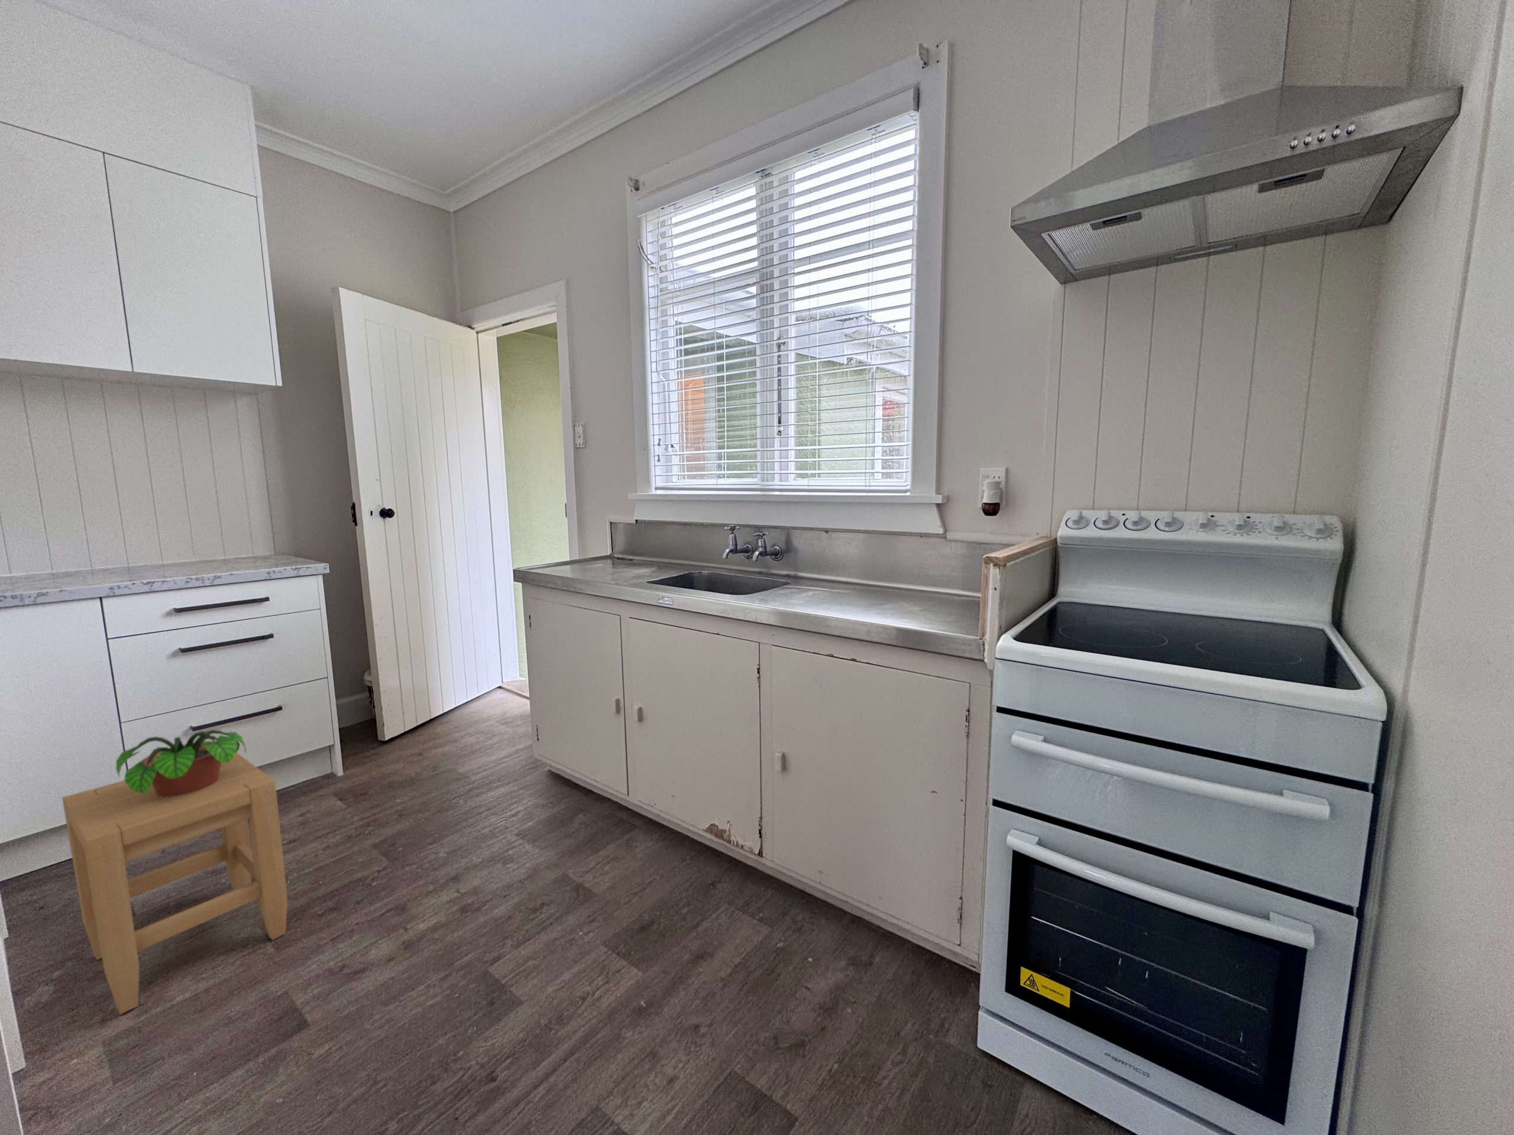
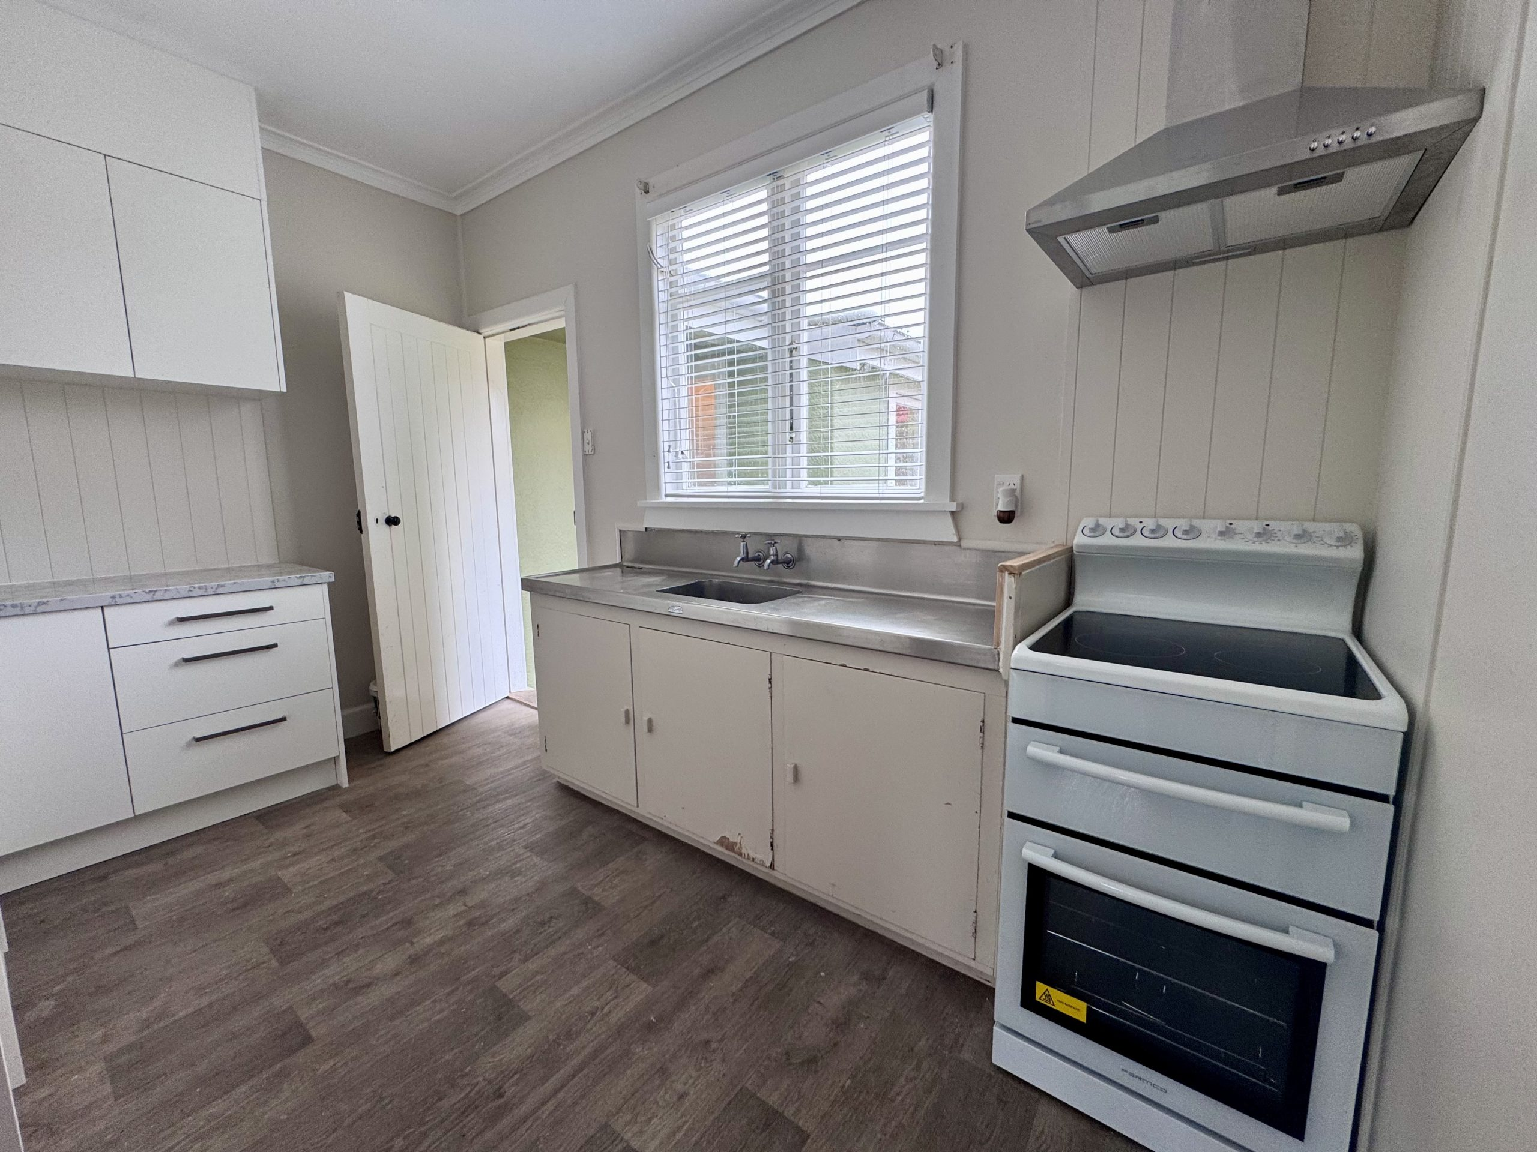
- potted plant (185, 759)
- stool (181, 868)
